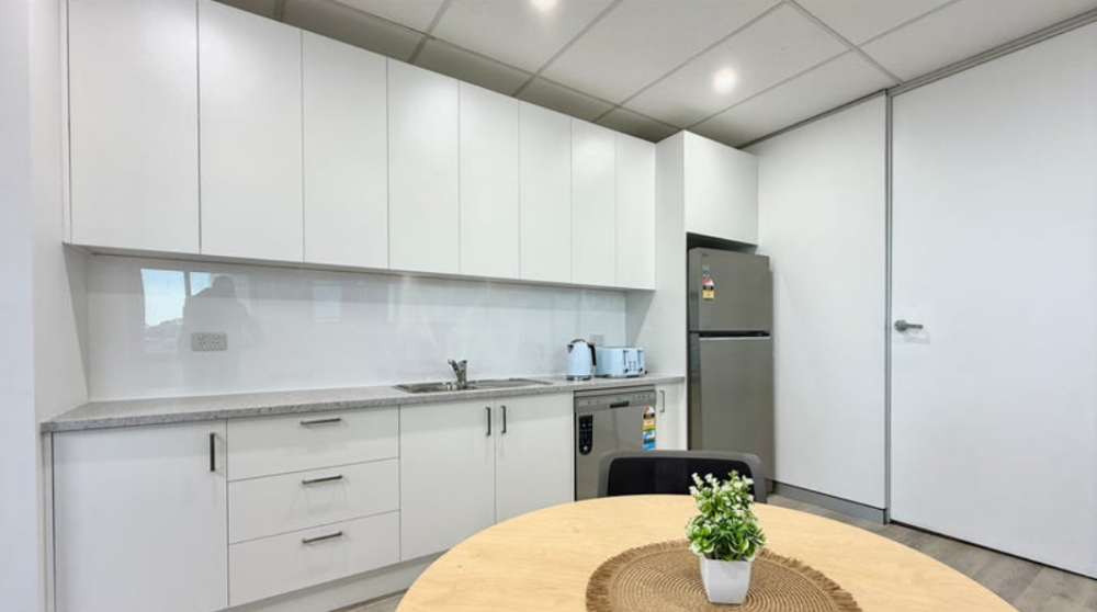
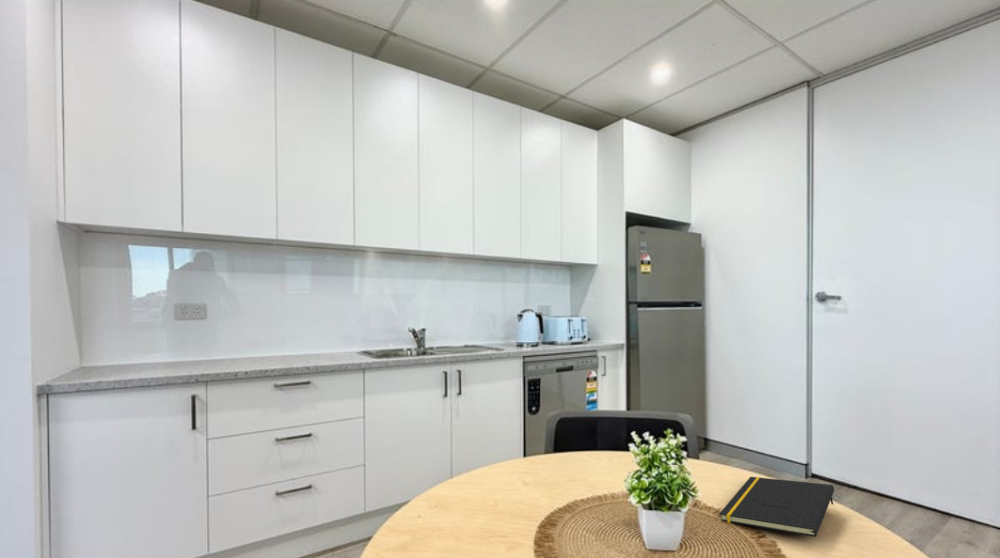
+ notepad (778, 502)
